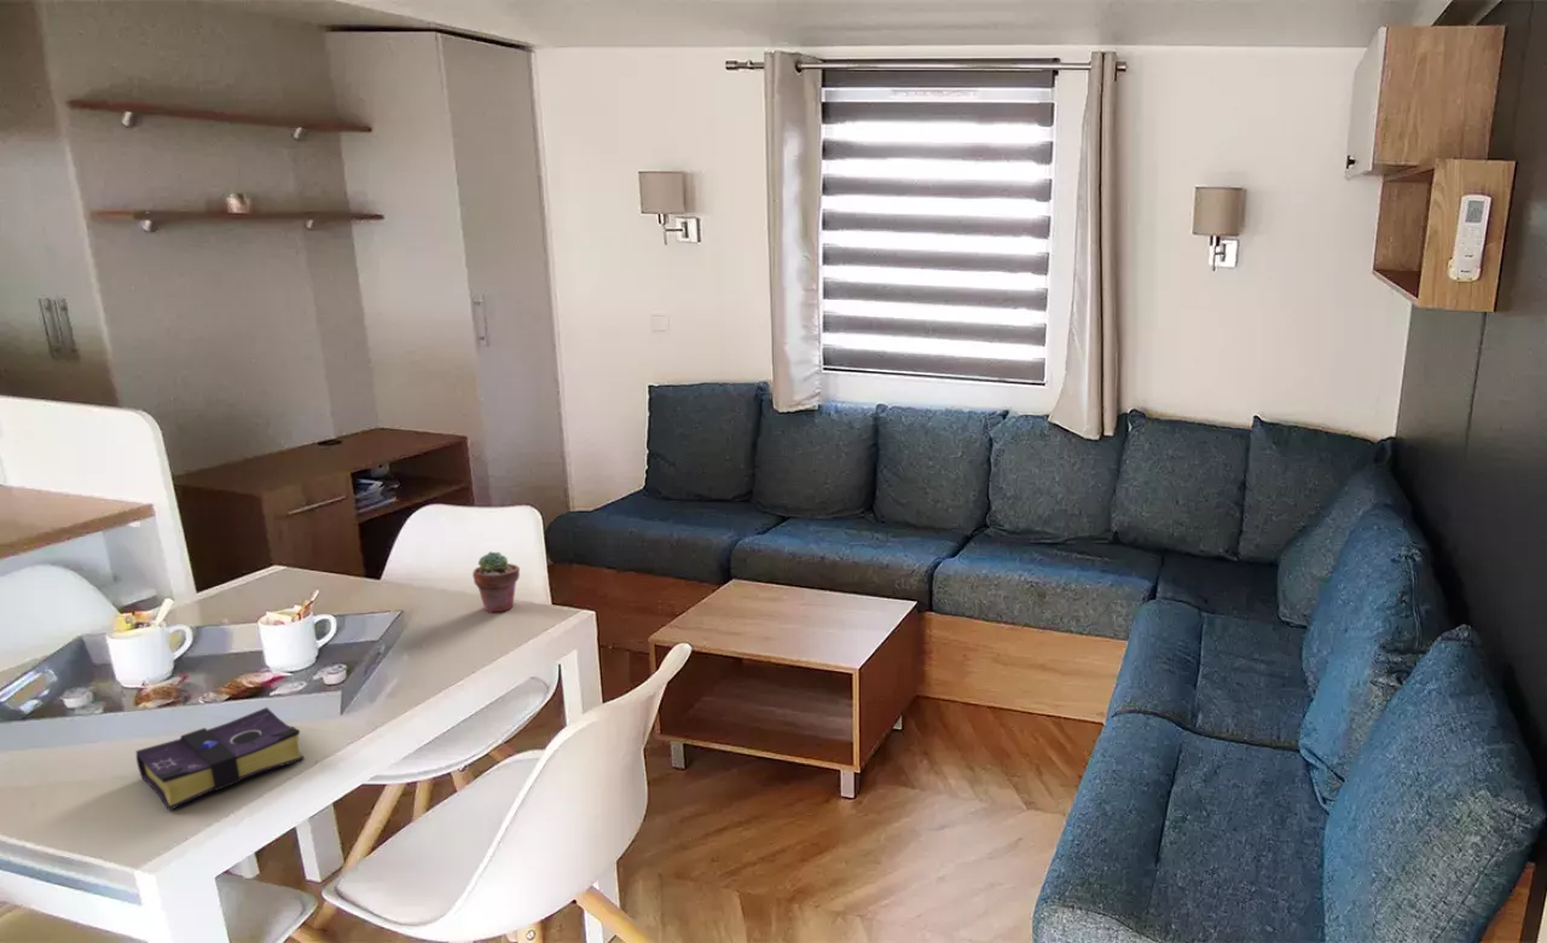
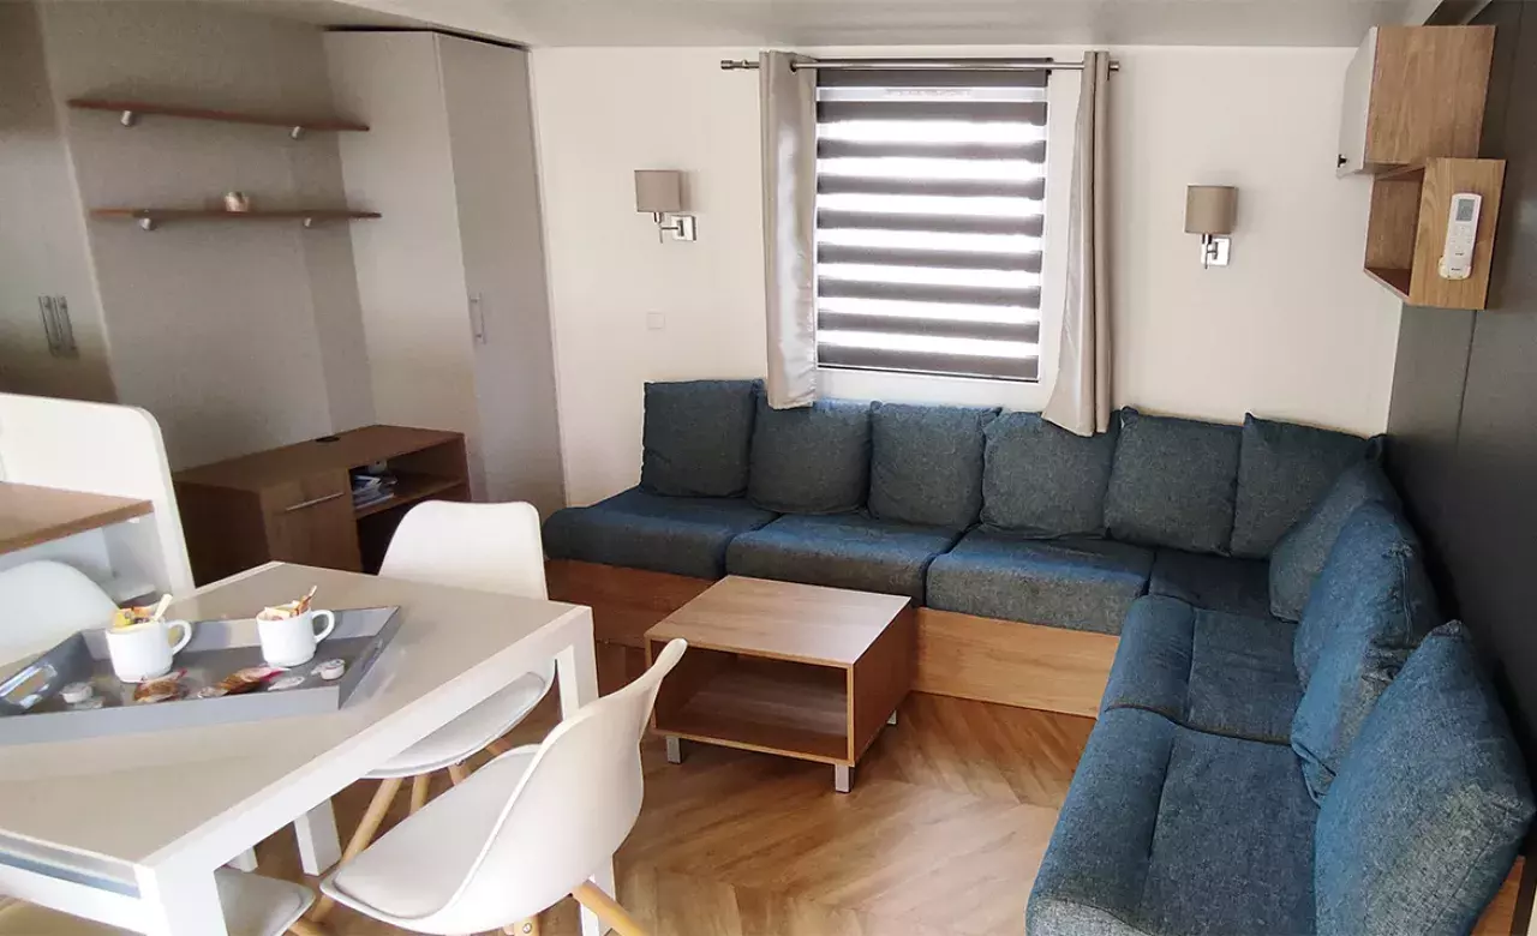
- potted succulent (497, 580)
- book (219, 752)
